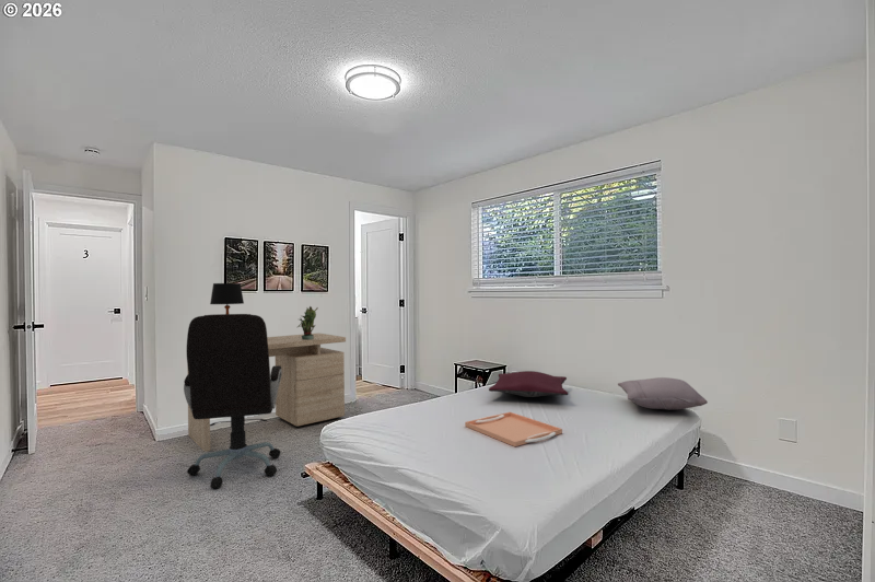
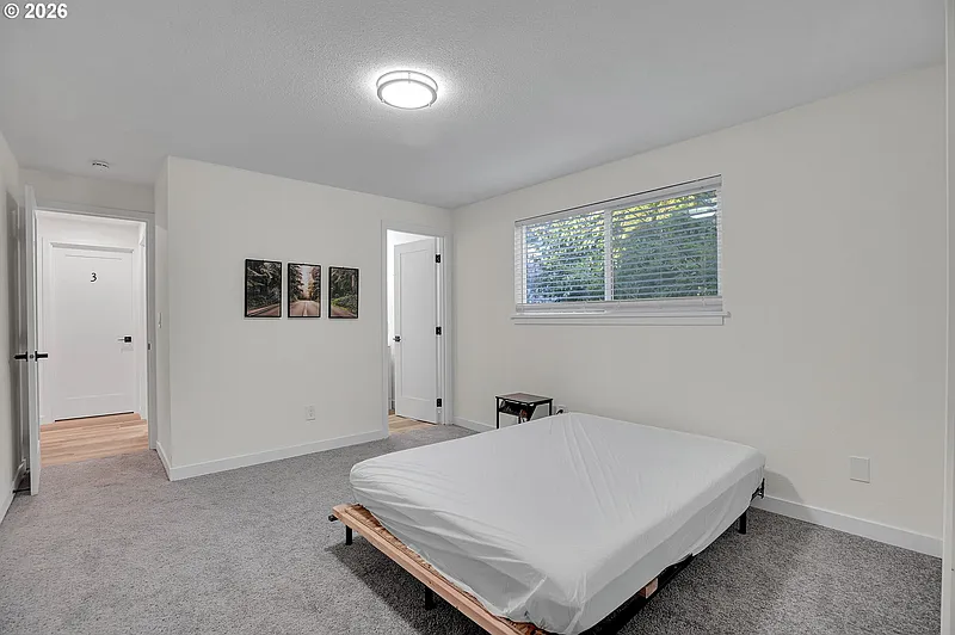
- pillow (658, 393)
- table lamp (226, 313)
- office chair (234, 392)
- potted plant (307, 322)
- desk (279, 384)
- serving tray (512, 427)
- pillow (529, 383)
